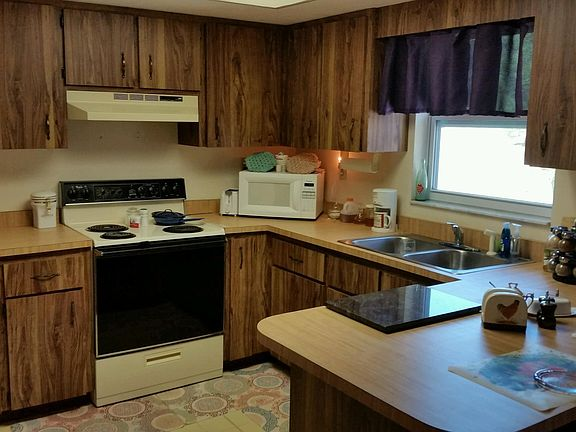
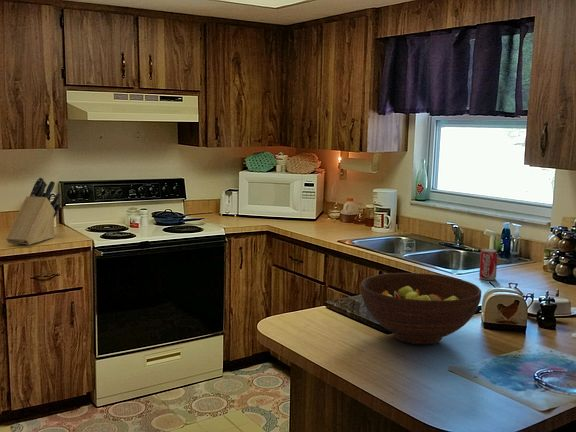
+ knife block (35, 209)
+ fruit bowl (418, 312)
+ beverage can (488, 264)
